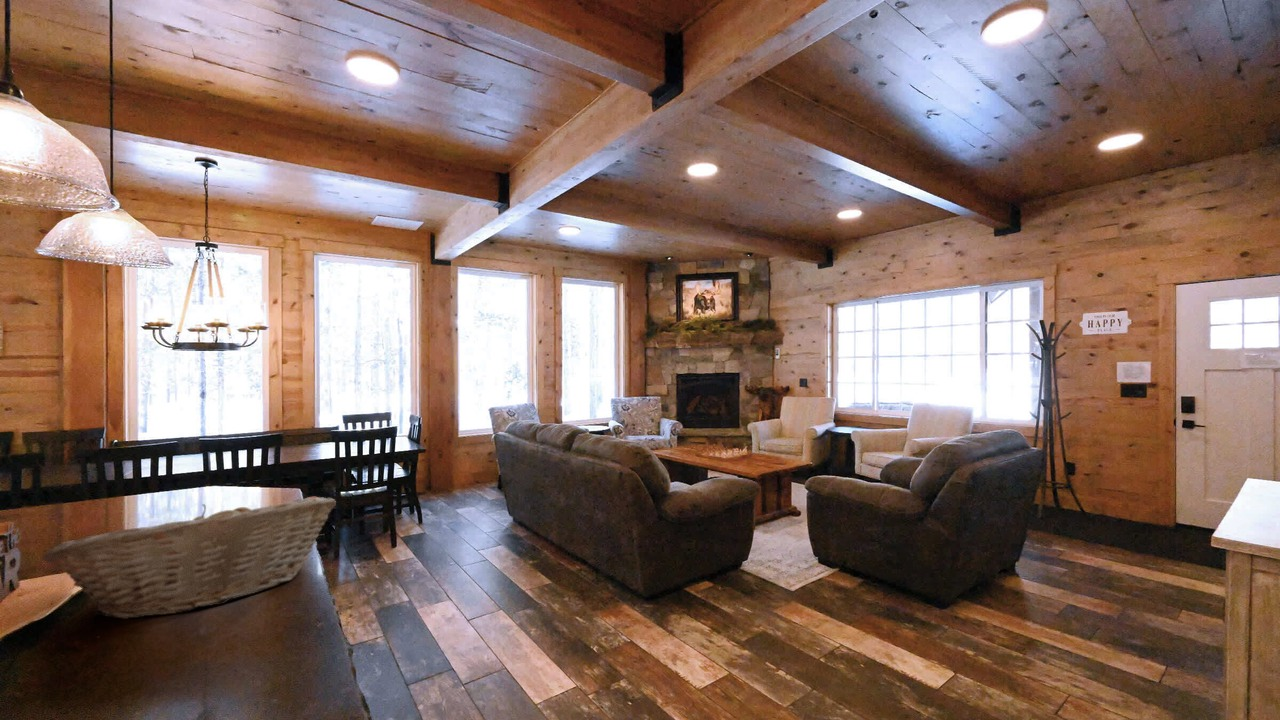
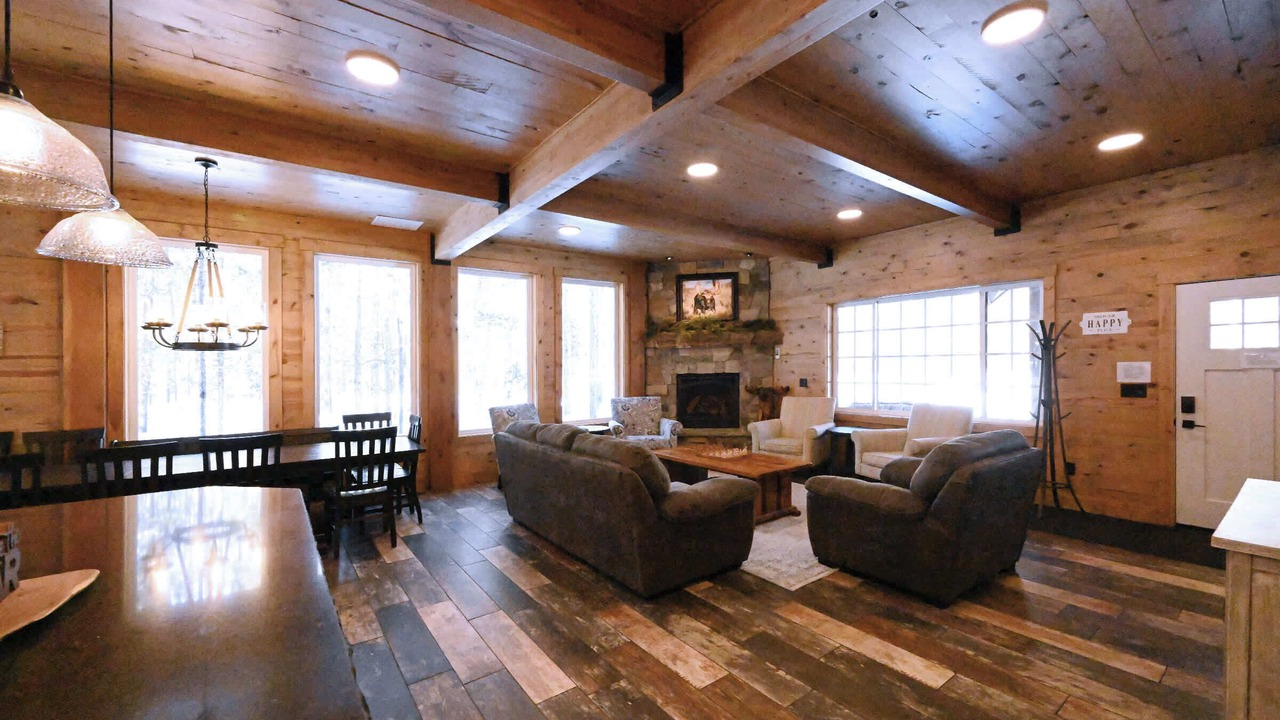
- fruit basket (210, 543)
